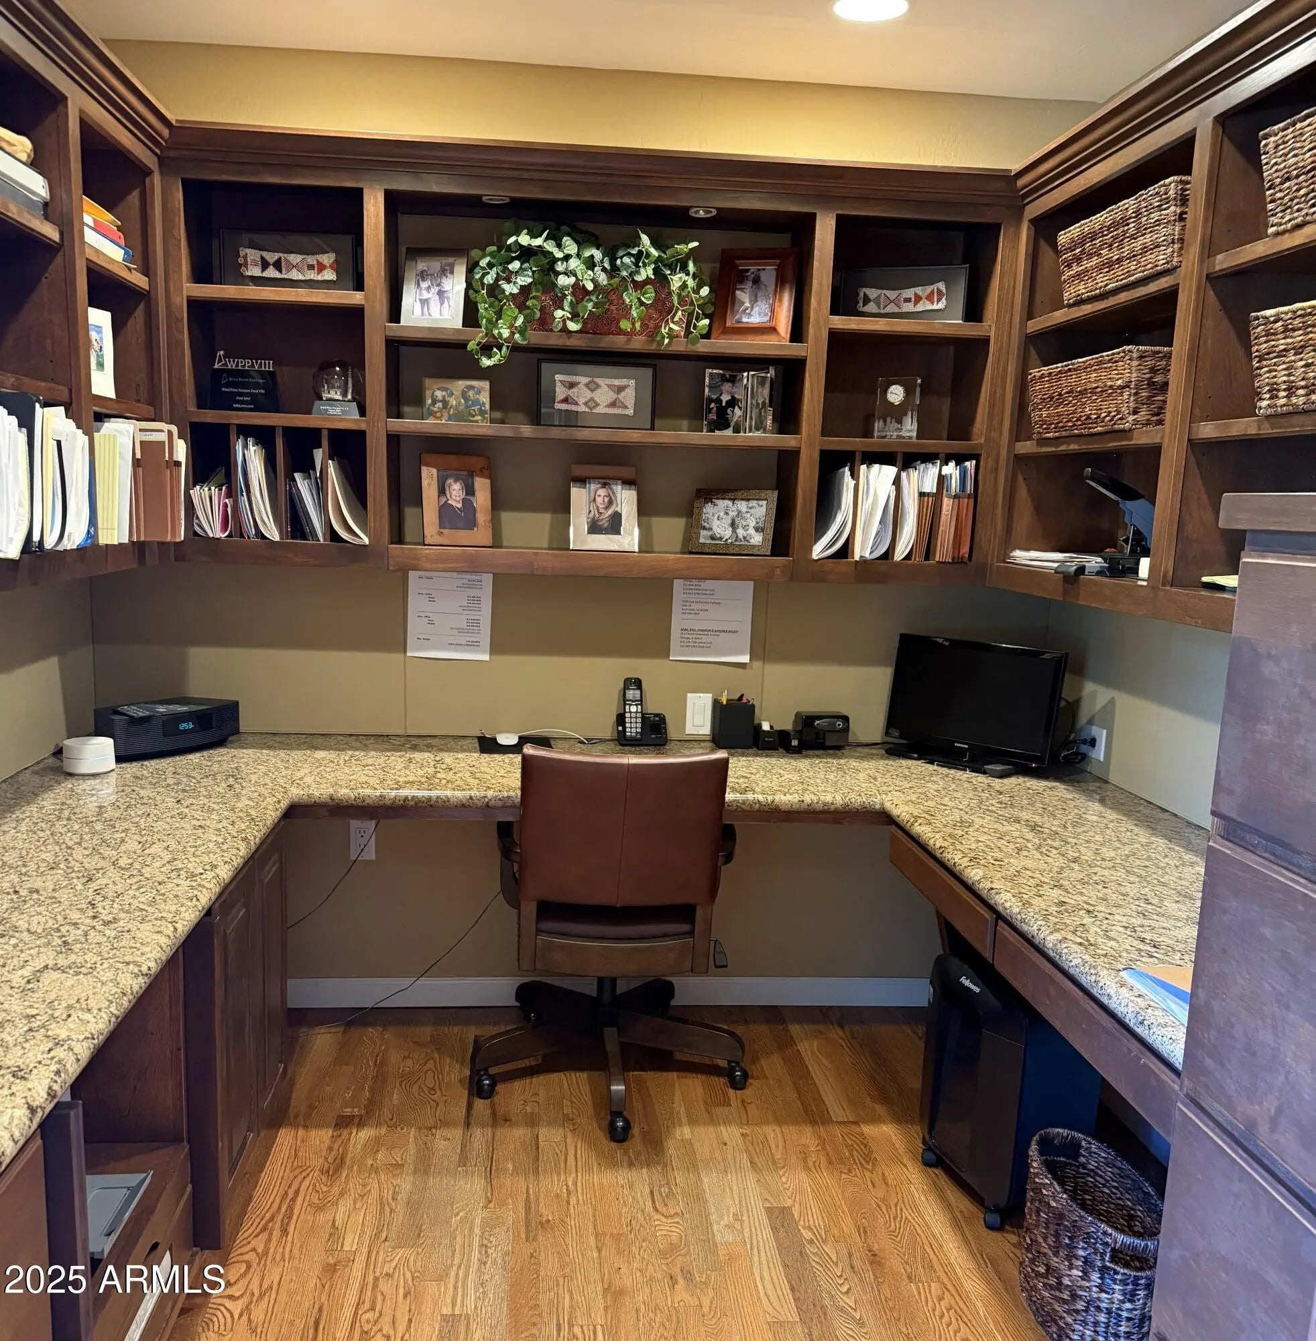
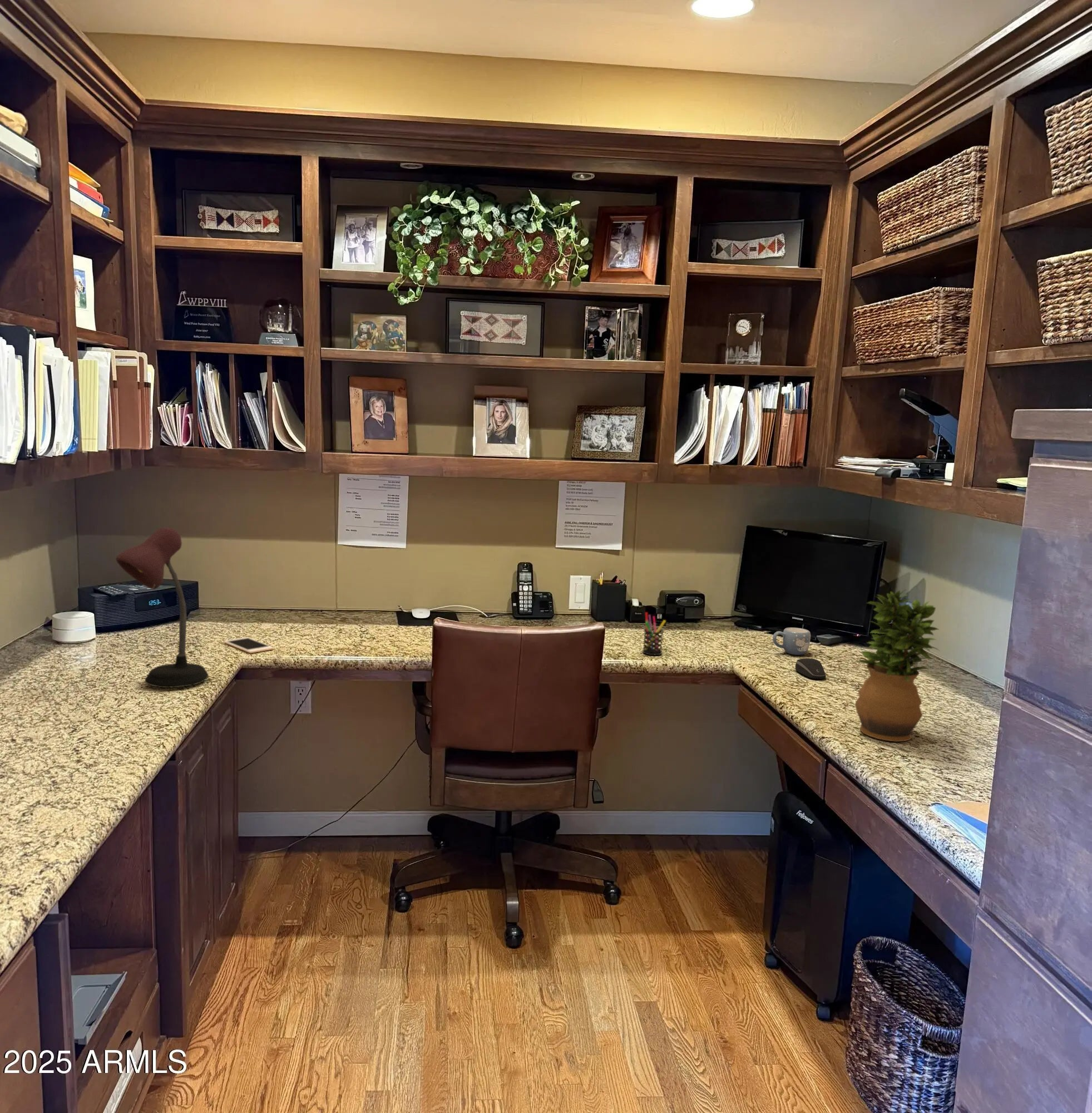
+ cell phone (248, 645)
+ potted plant (903, 663)
+ computer mouse (811, 667)
+ desk lamp (179, 603)
+ pen holder (651, 633)
+ mug (790, 642)
